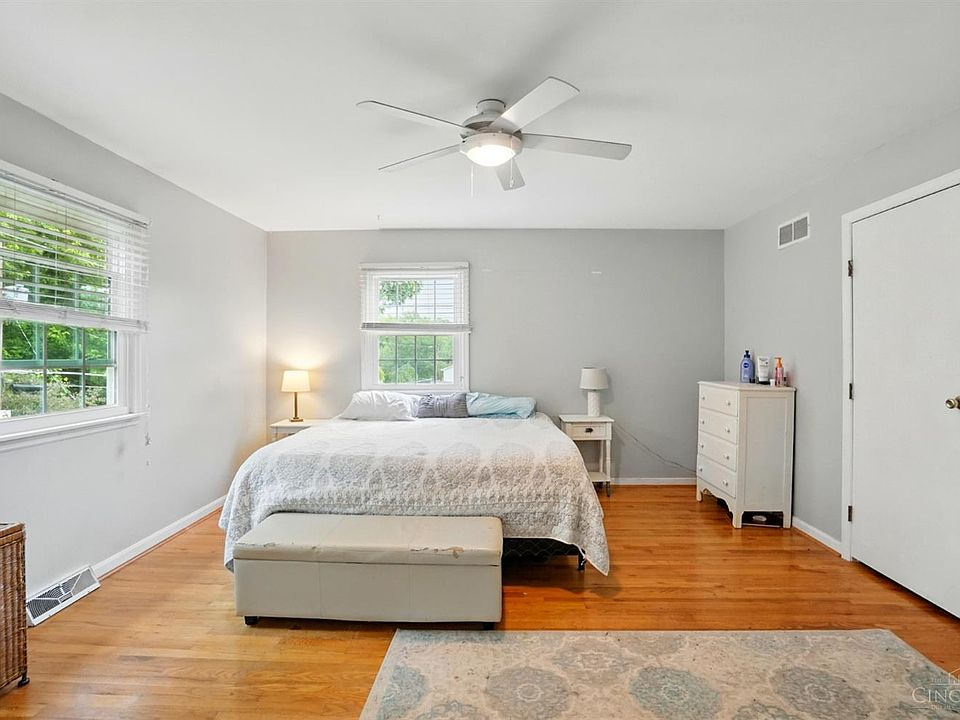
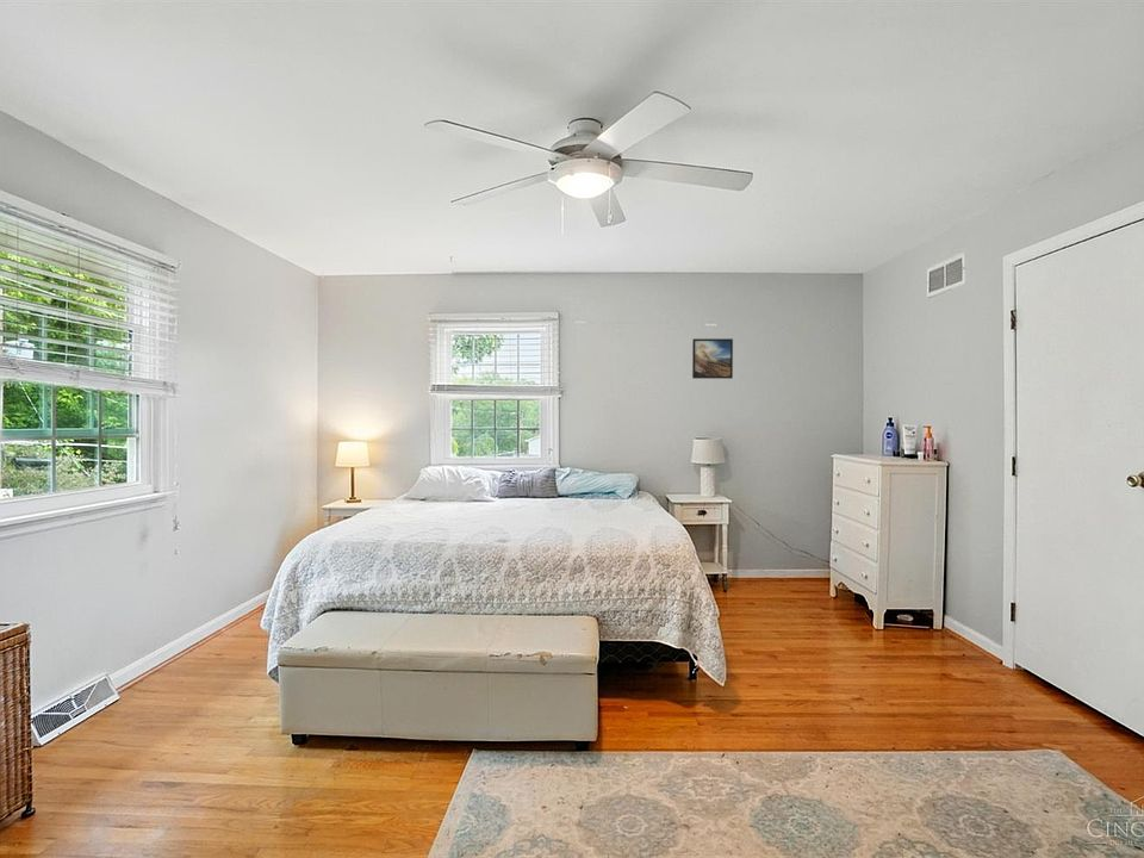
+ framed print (711, 359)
